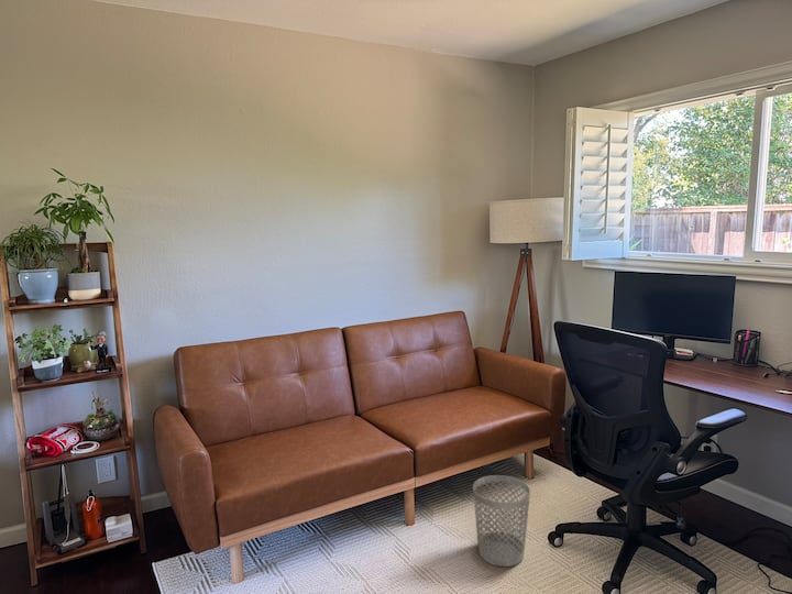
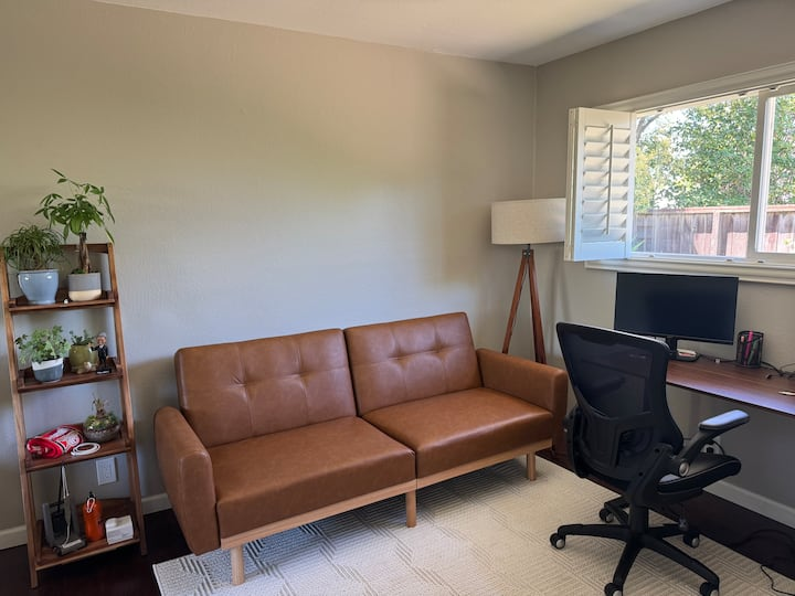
- wastebasket (501, 519)
